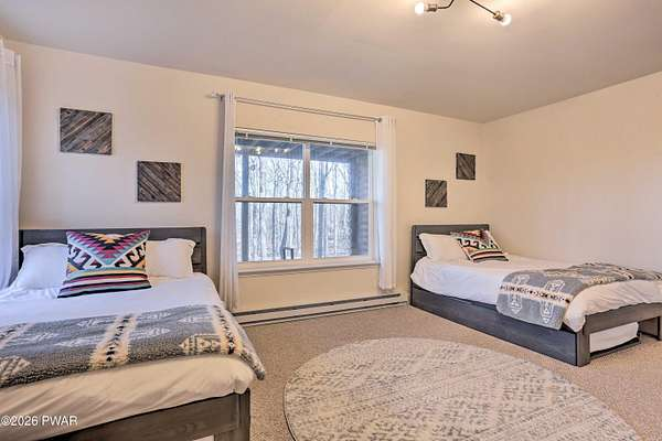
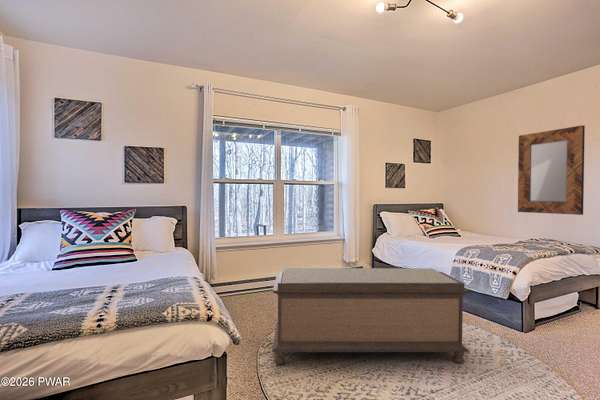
+ bench (363, 312)
+ home mirror (548, 172)
